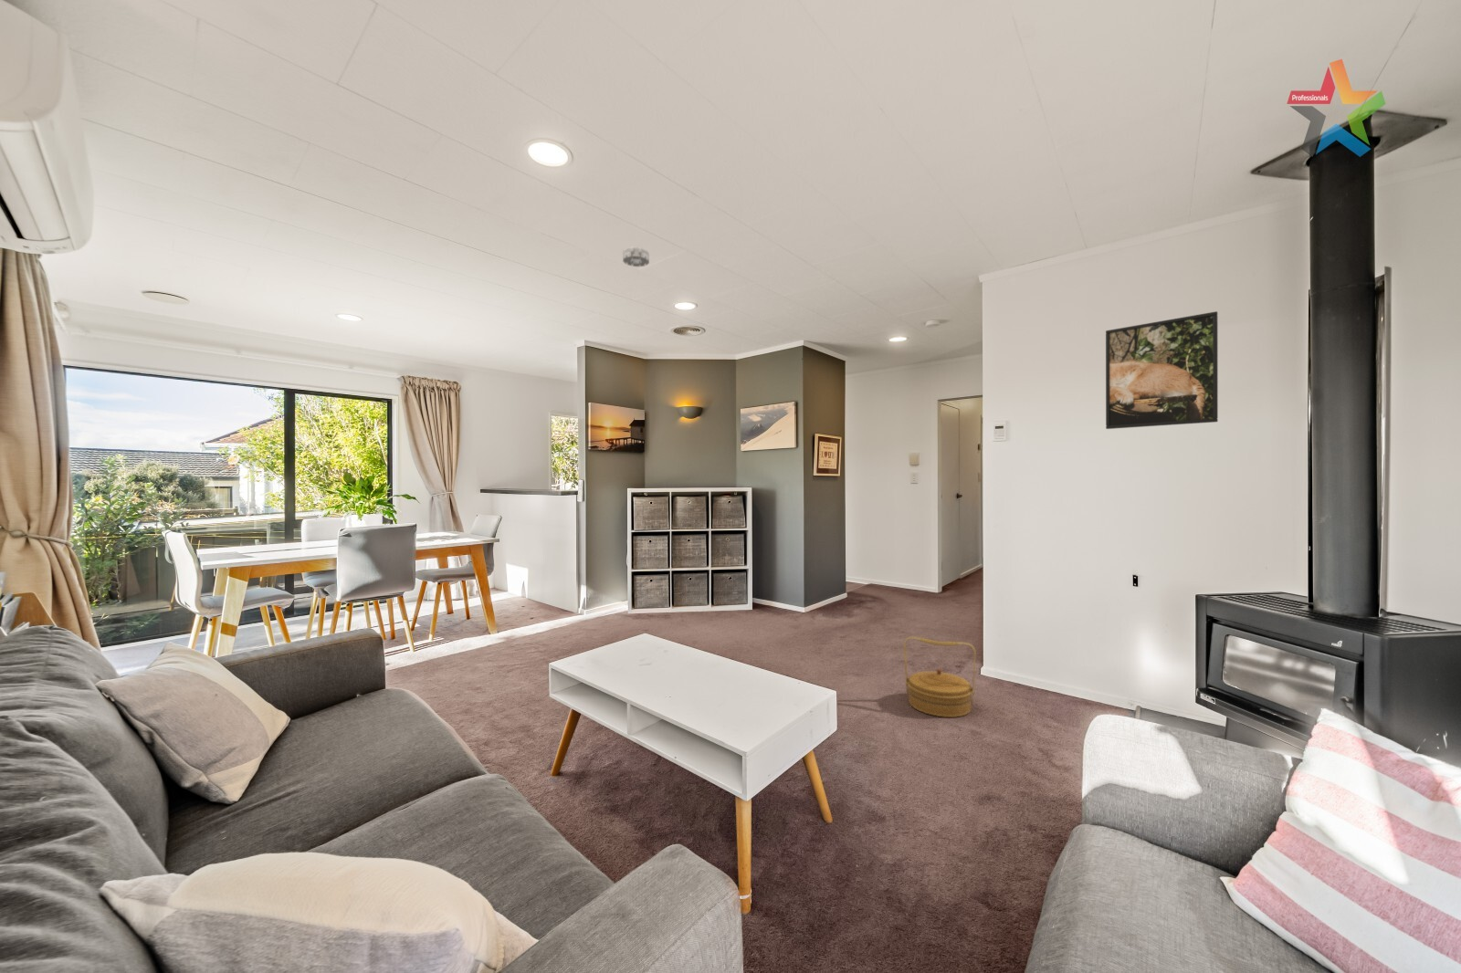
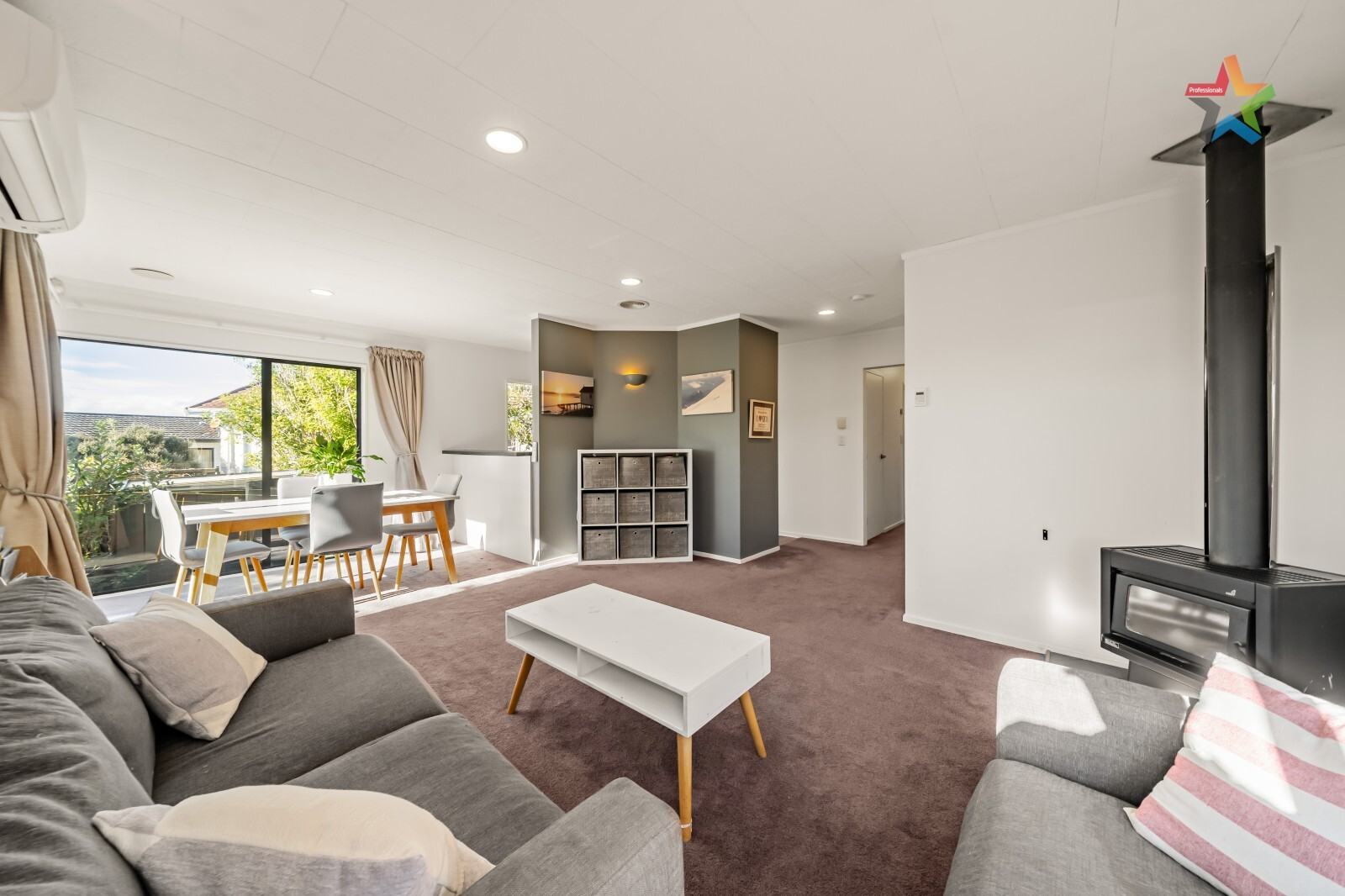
- basket (939, 672)
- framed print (1158, 374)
- smoke detector (635, 256)
